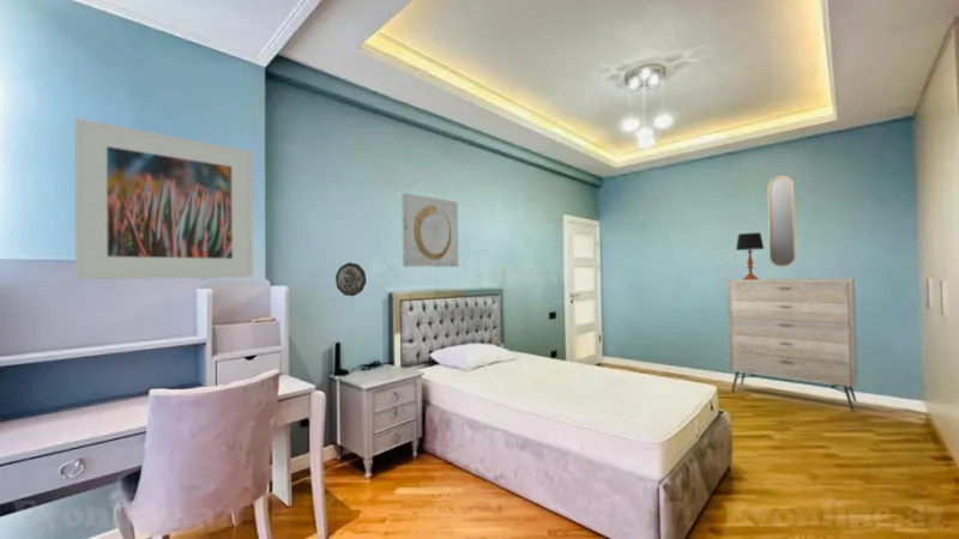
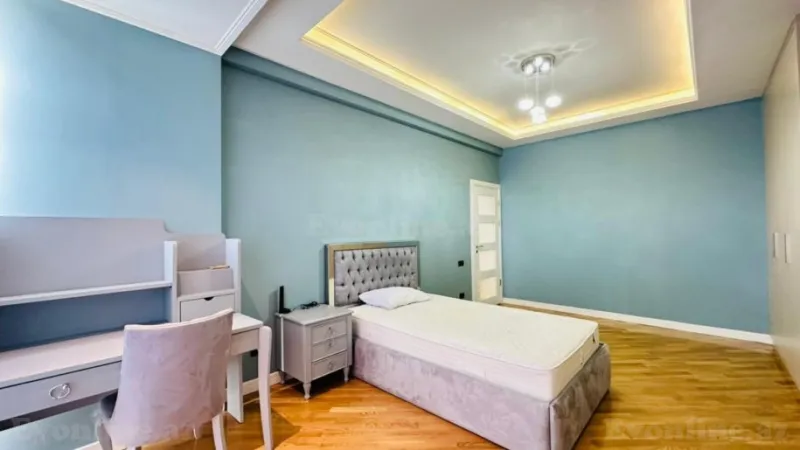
- wall art (432, 231)
- home mirror (780, 220)
- table lamp (749, 256)
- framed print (174, 207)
- dresser (789, 337)
- decorative plate (350, 279)
